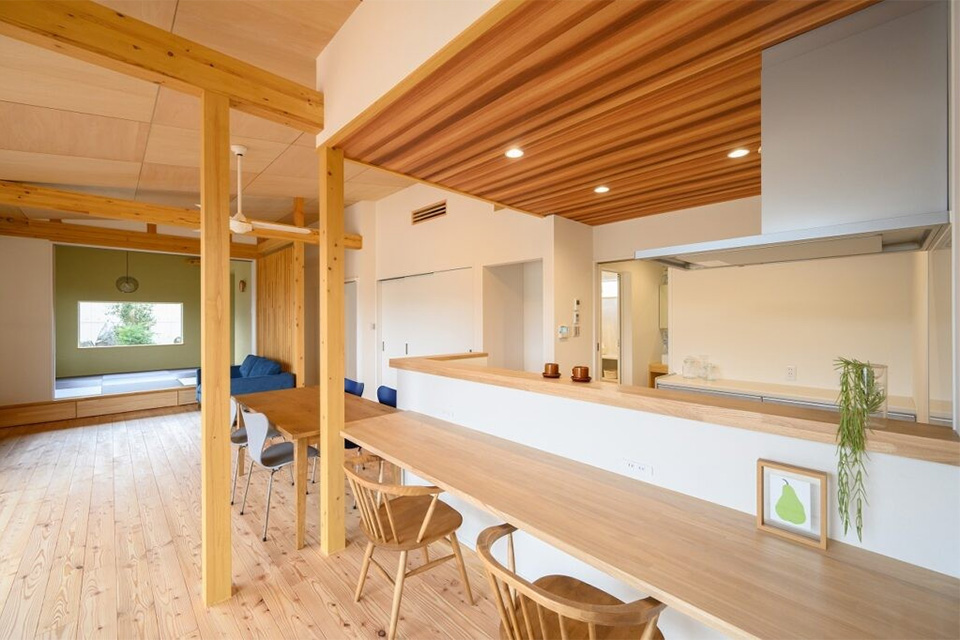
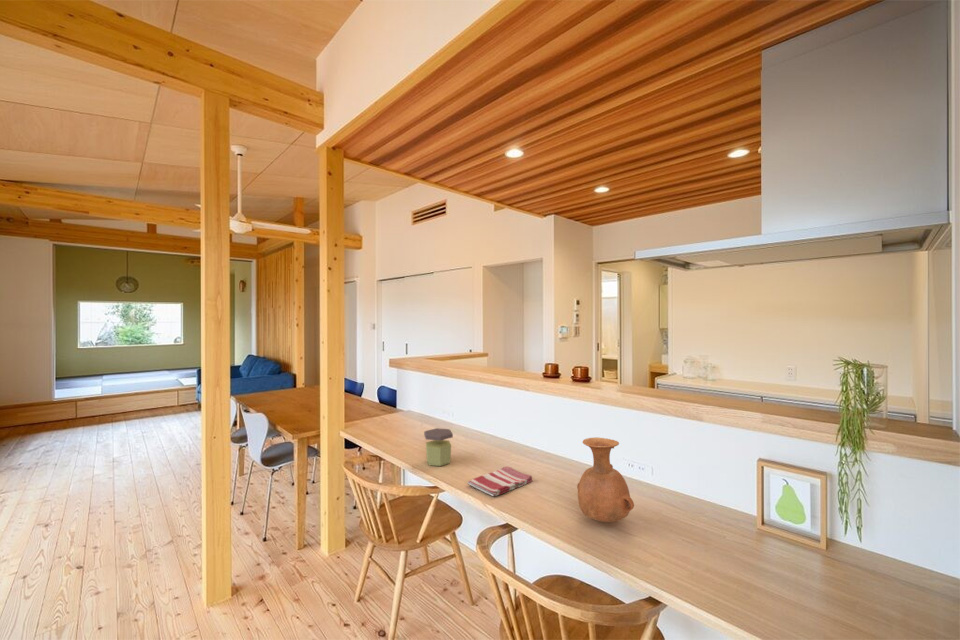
+ jar (438, 447)
+ dish towel (500, 479)
+ vase (603, 481)
